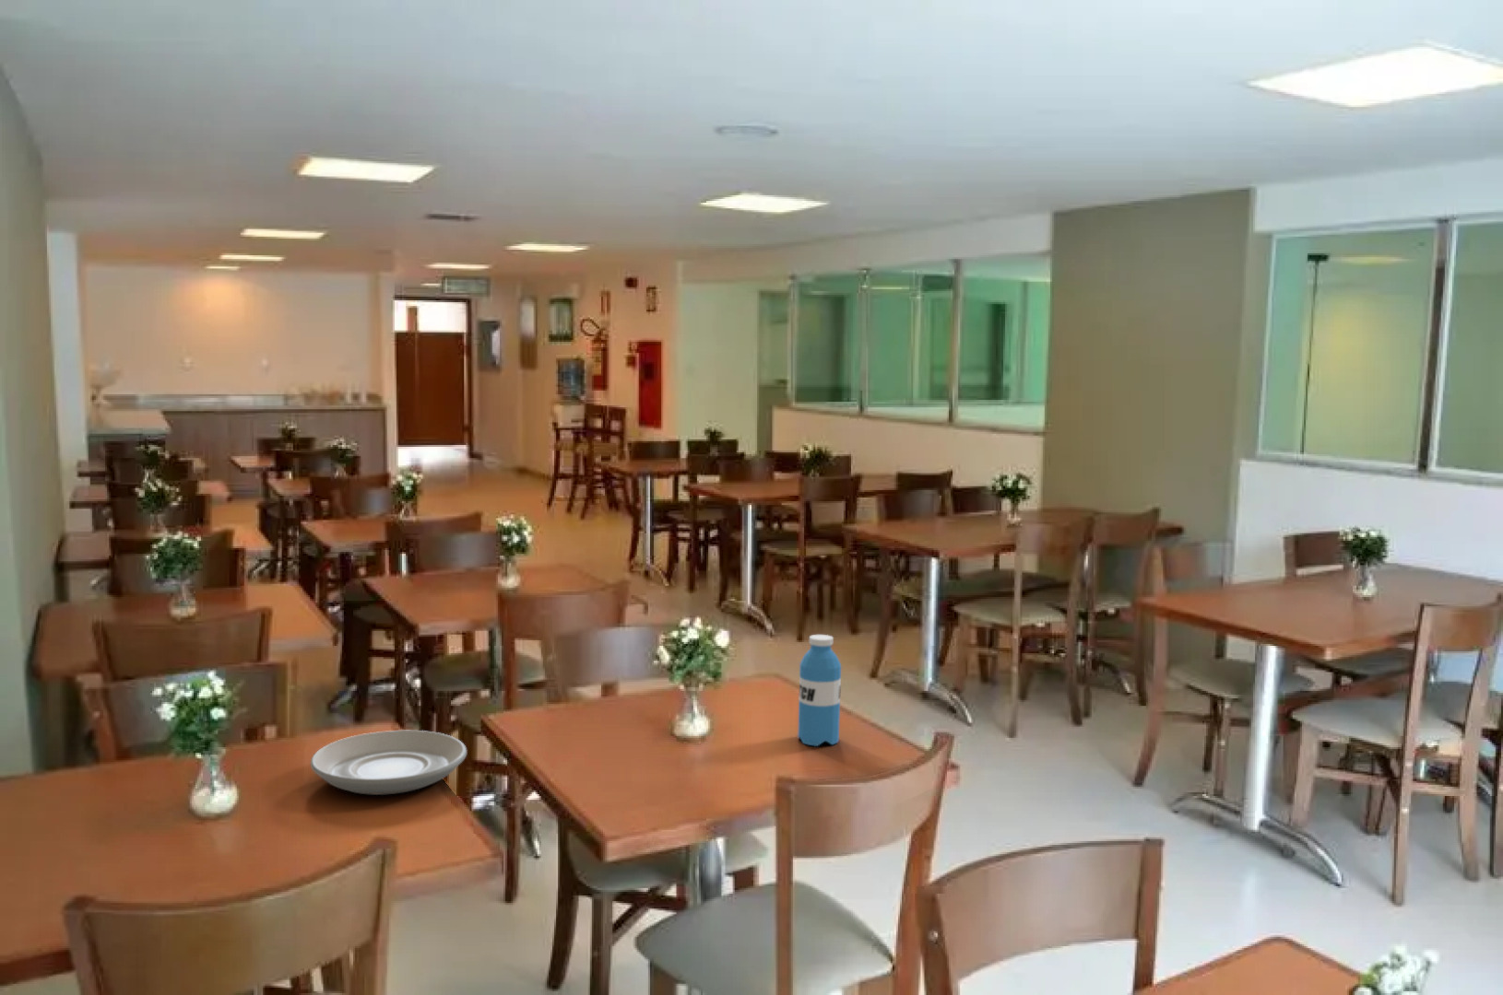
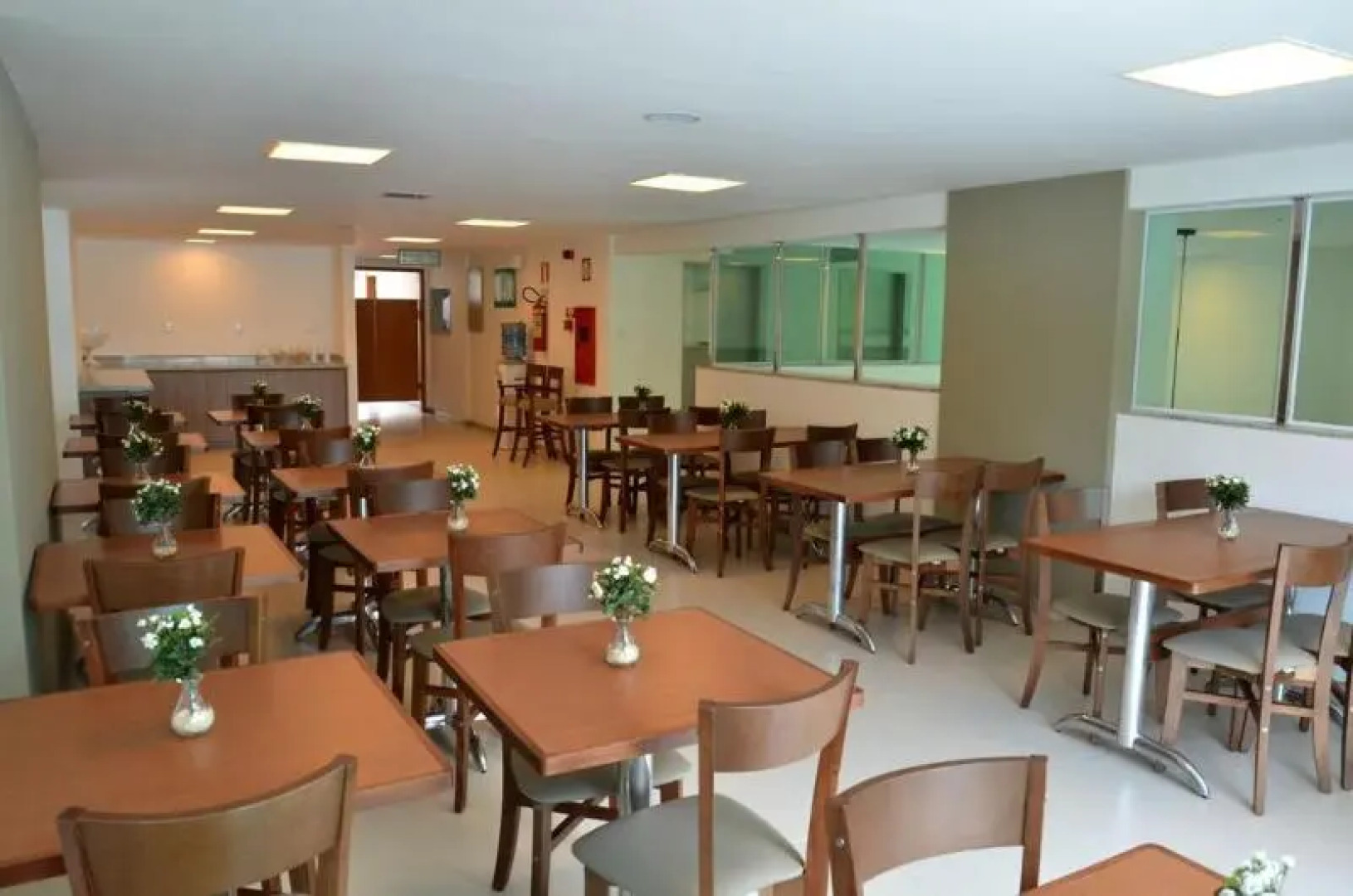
- plate (390, 764)
- water bottle (820, 689)
